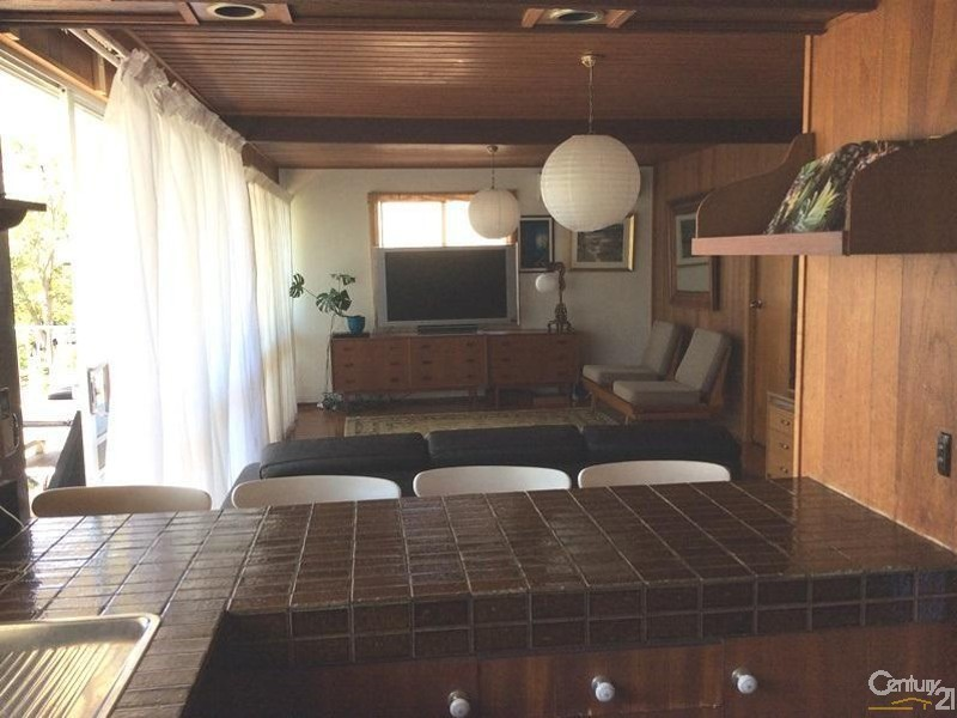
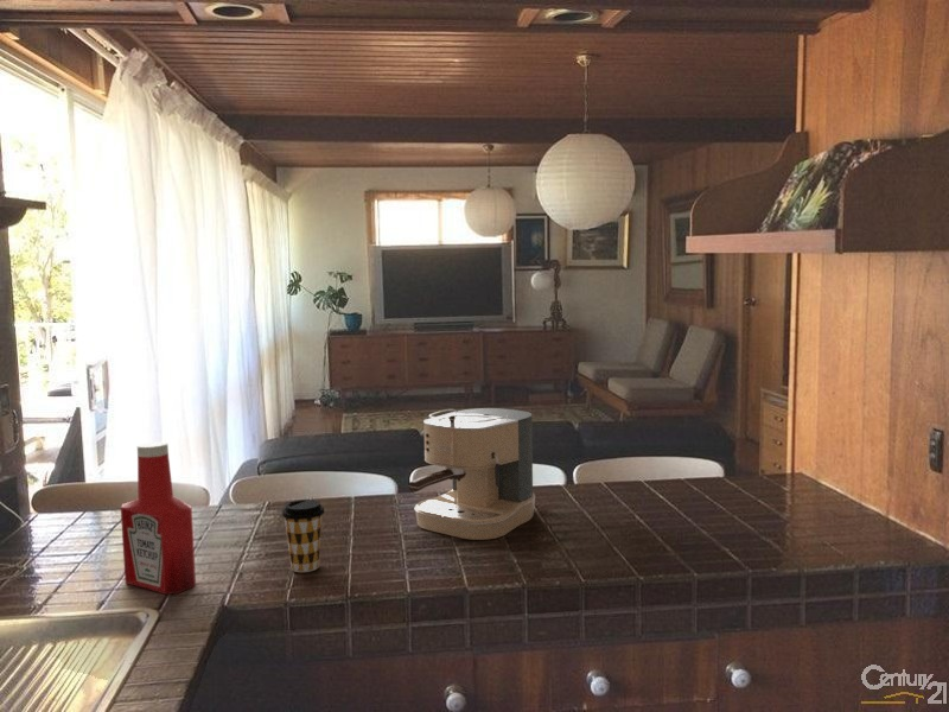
+ coffee maker (467, 468)
+ soap bottle (155, 514)
+ coffee cup (304, 535)
